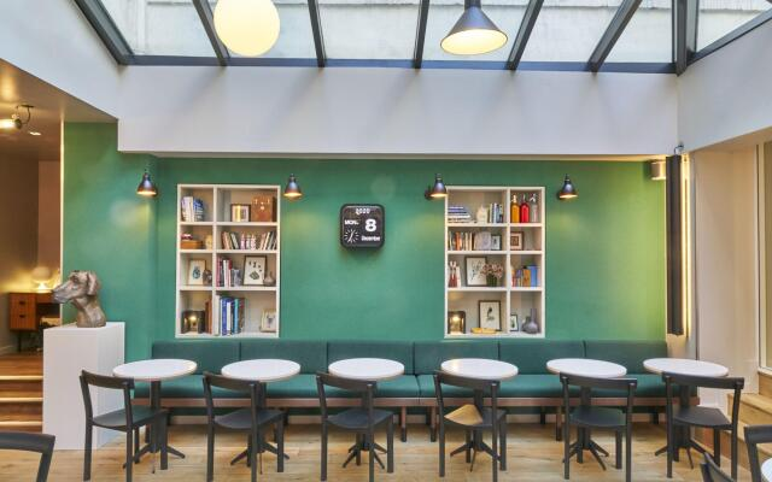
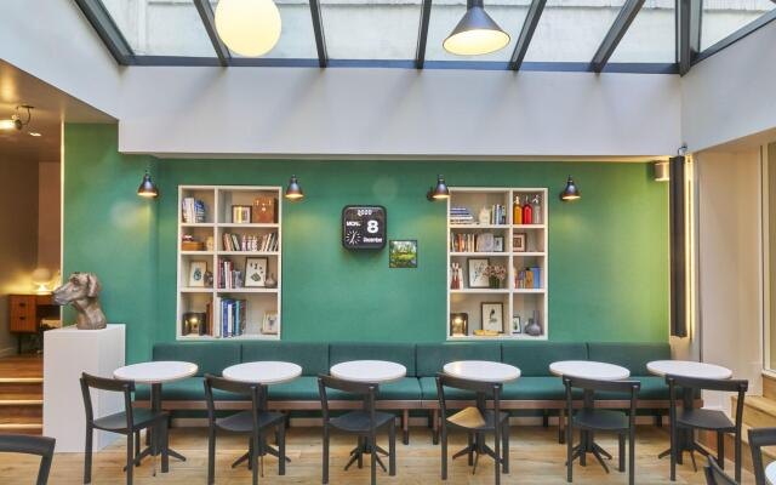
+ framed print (403, 253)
